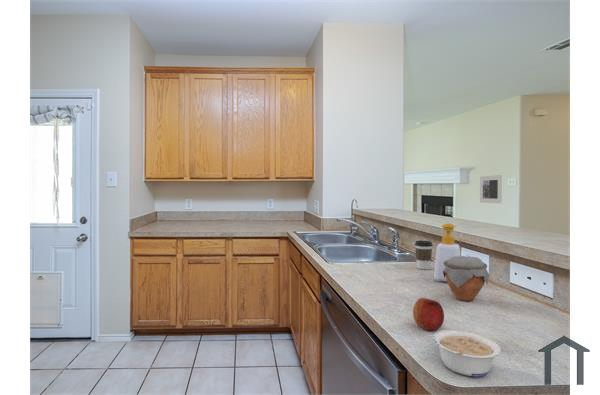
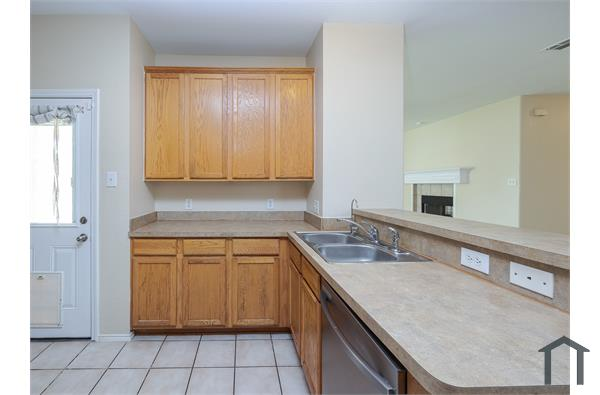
- coffee cup (423, 254)
- soap bottle (448, 250)
- jar (464, 278)
- fruit (428, 312)
- legume (466, 352)
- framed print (490, 189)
